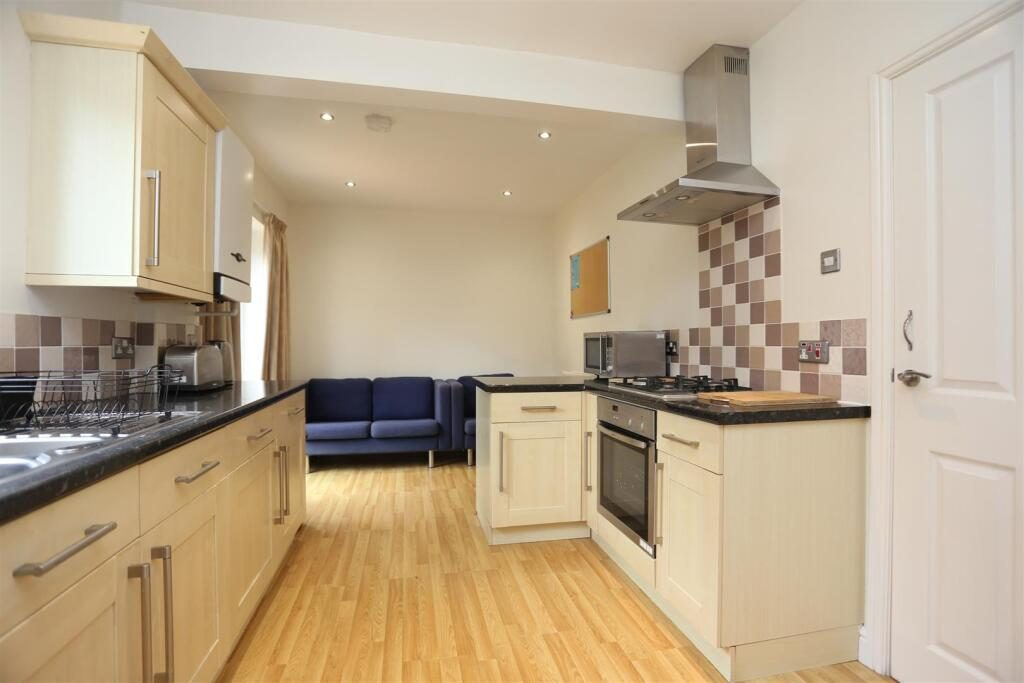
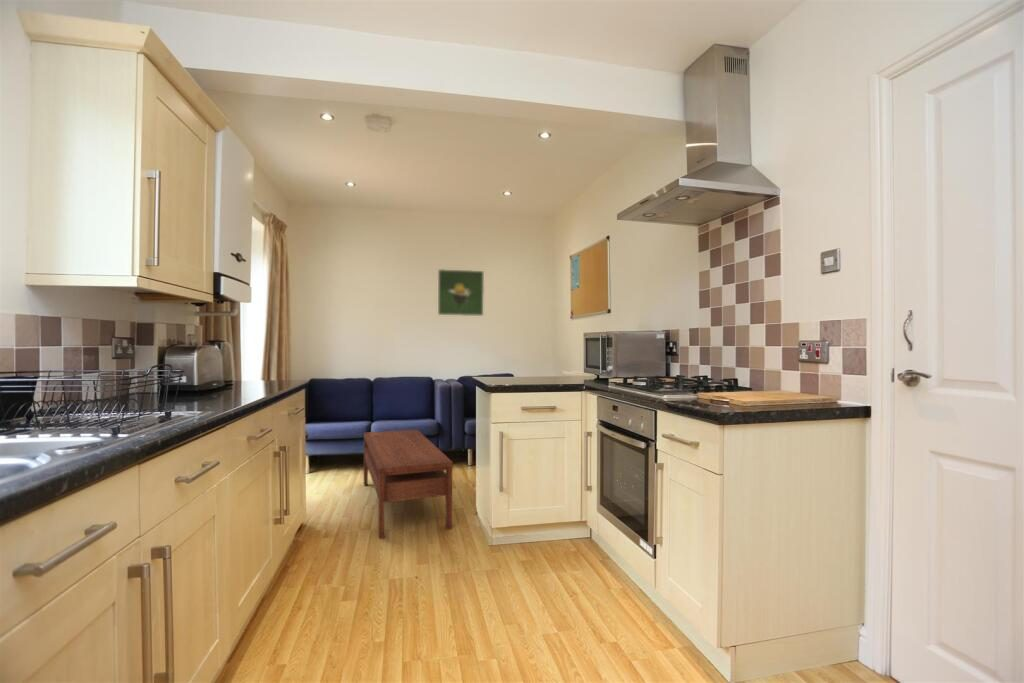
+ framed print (460, 292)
+ coffee table (401, 474)
